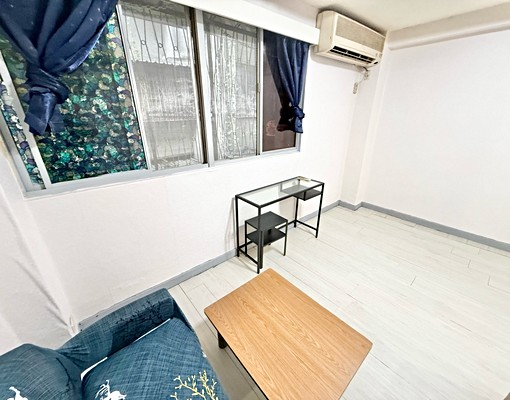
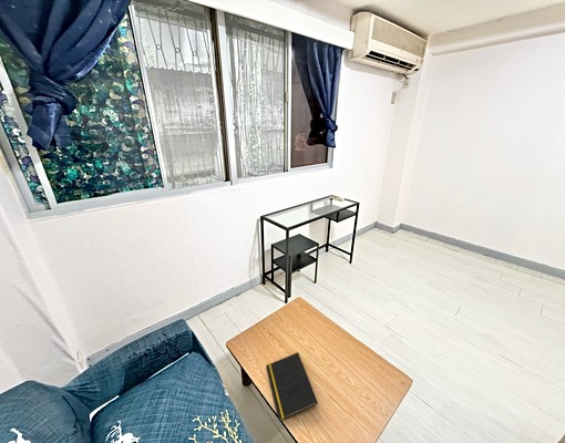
+ notepad (289, 382)
